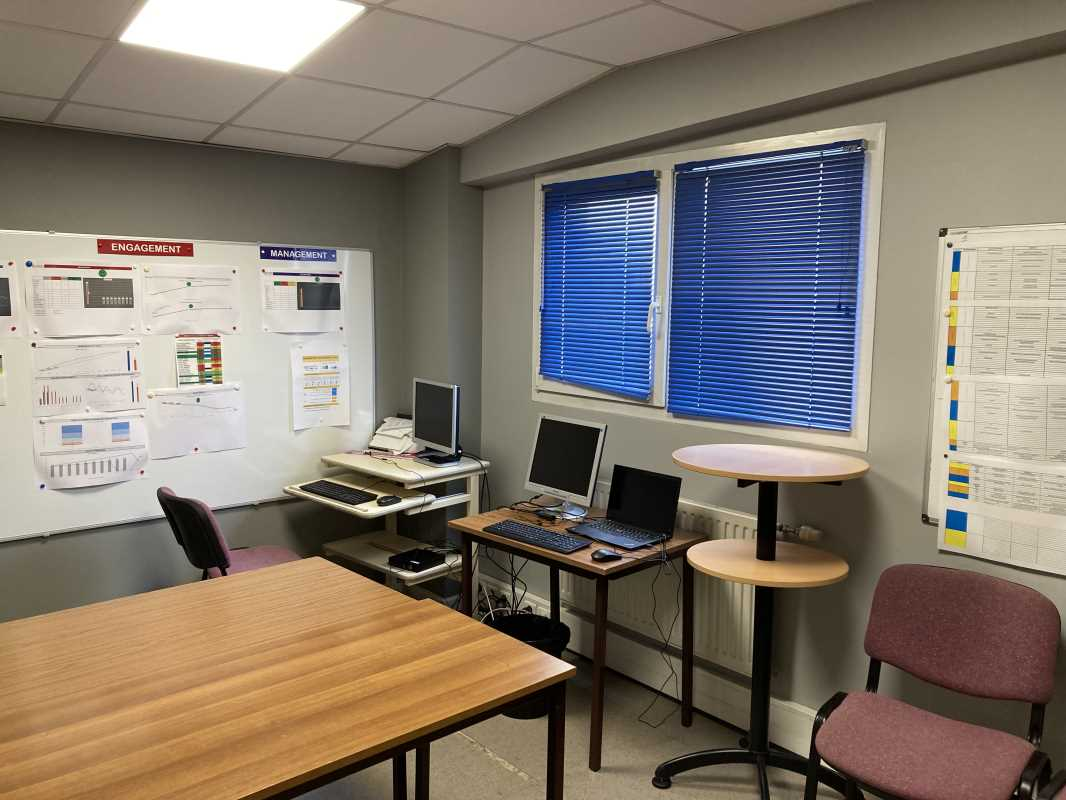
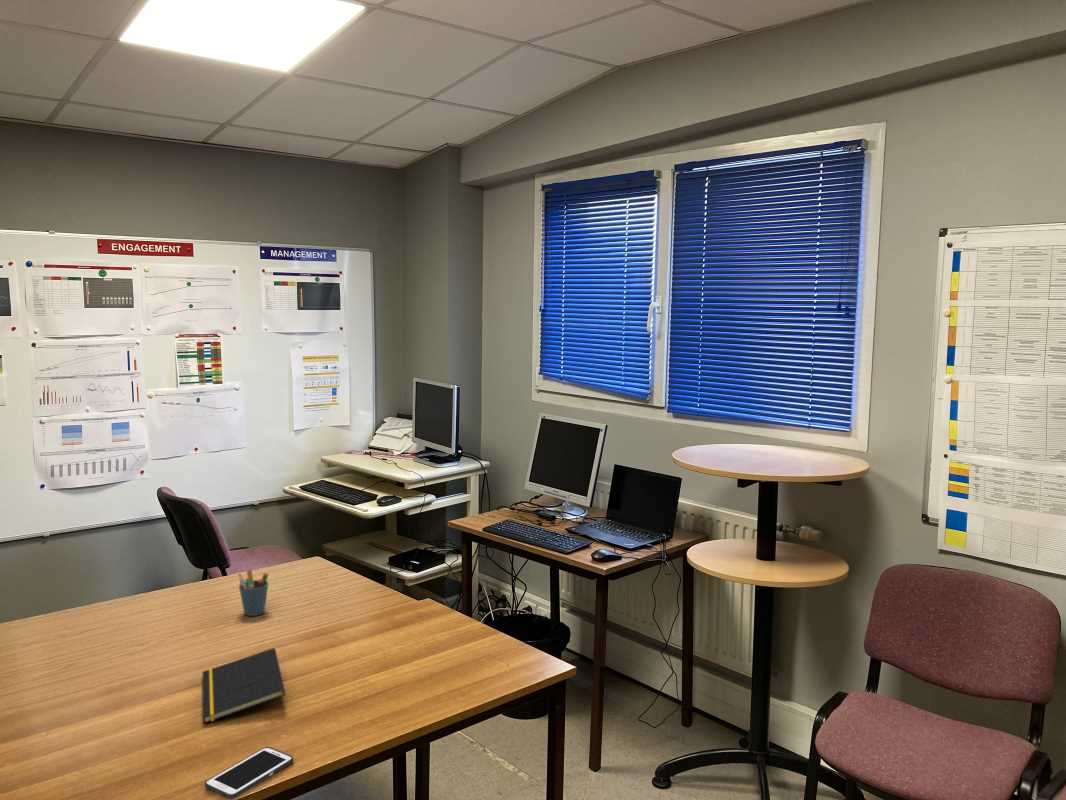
+ pen holder (253, 590)
+ notepad (242, 682)
+ cell phone (250, 771)
